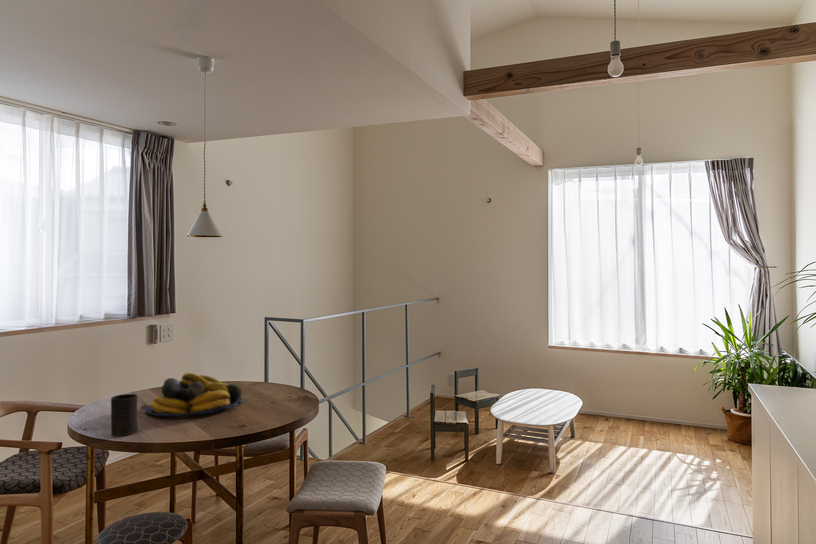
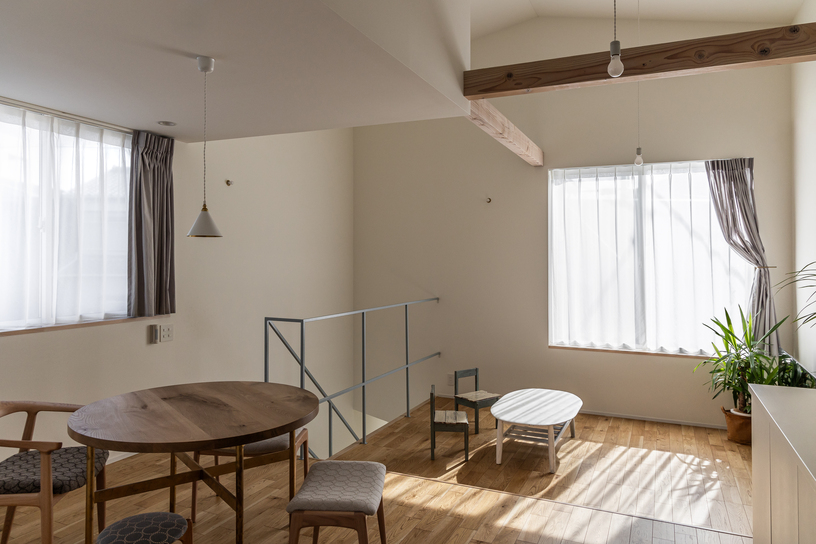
- cup (124, 414)
- fruit bowl (194, 390)
